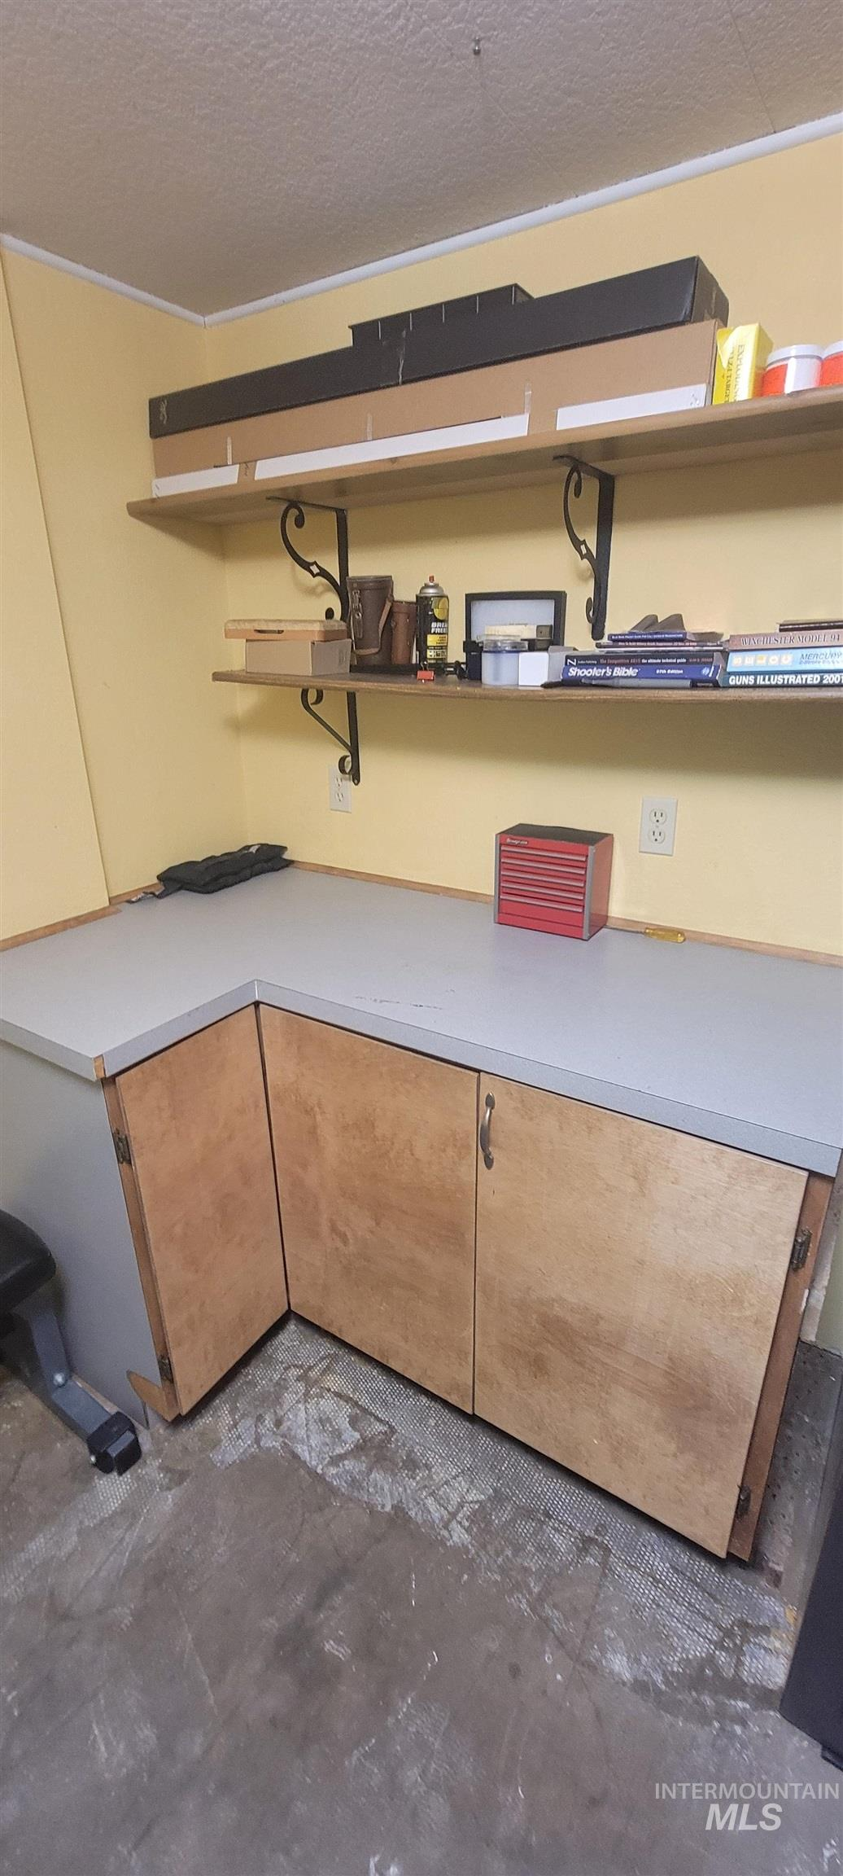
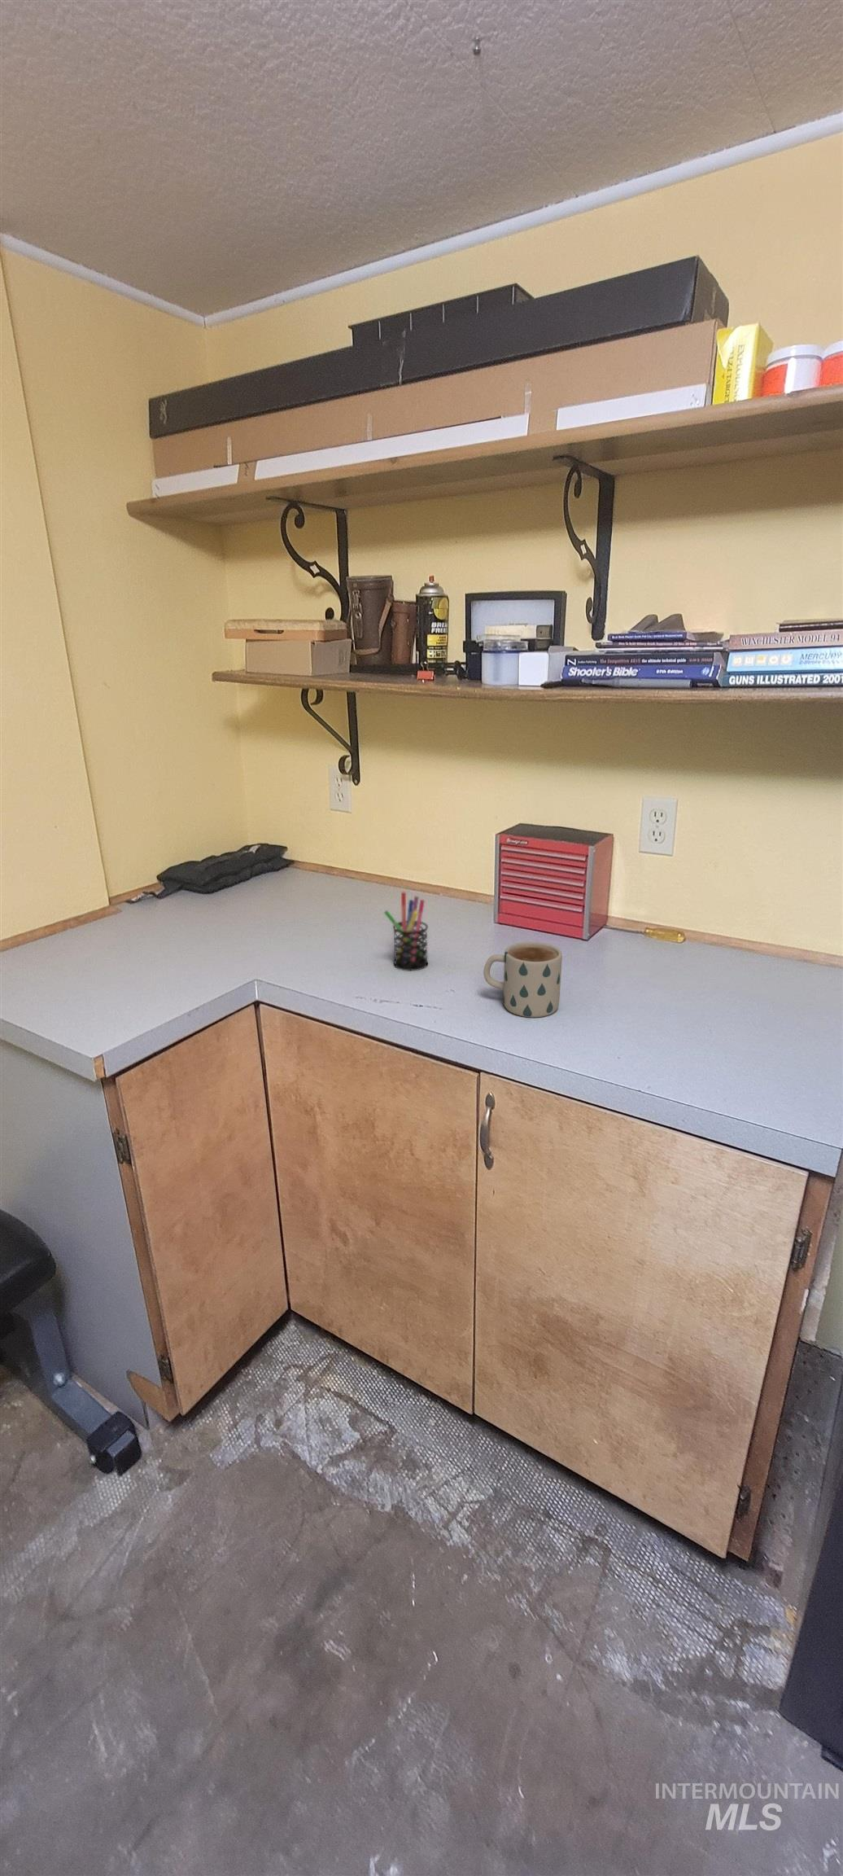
+ mug (521, 977)
+ pen holder (405, 931)
